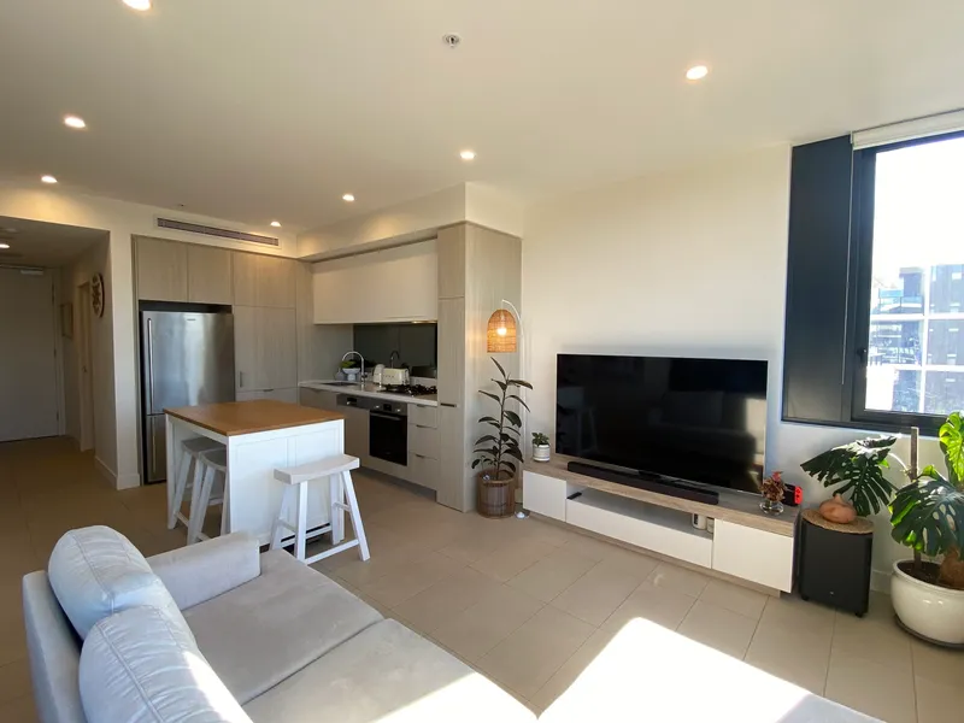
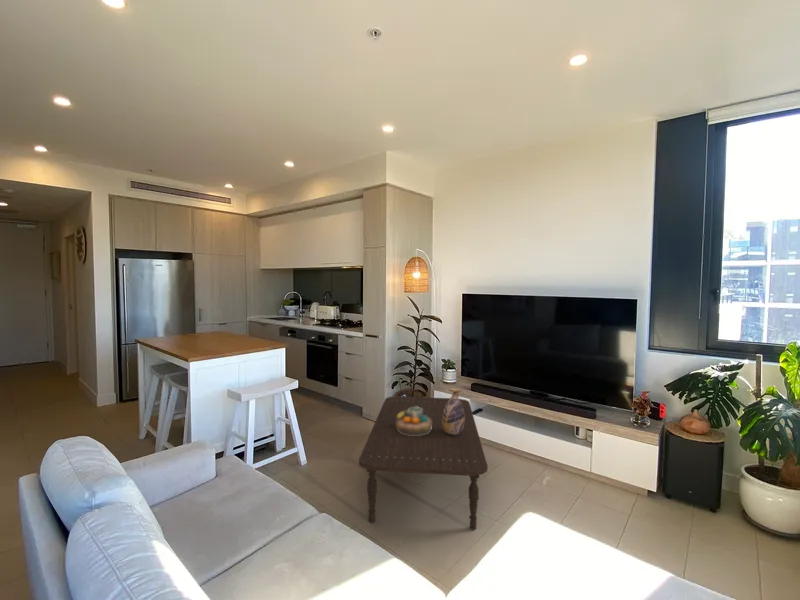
+ decorative bowl (414, 419)
+ coffee table (424, 451)
+ vase (453, 412)
